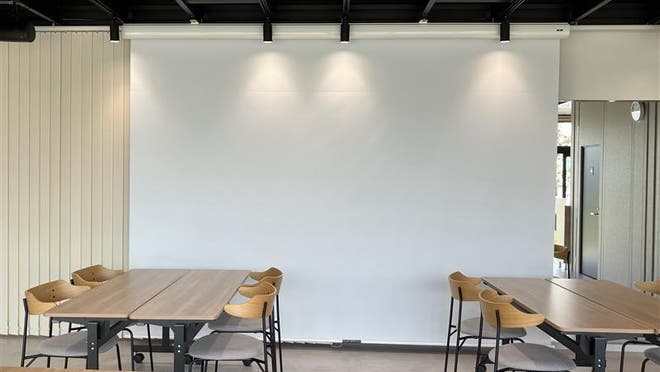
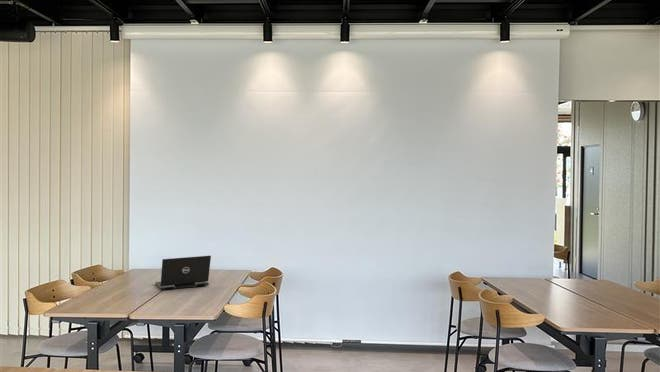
+ laptop (182, 270)
